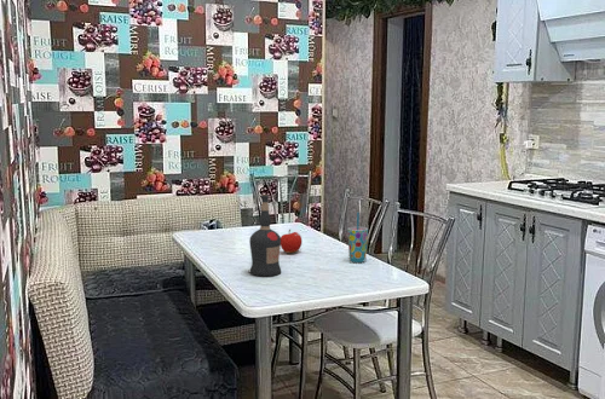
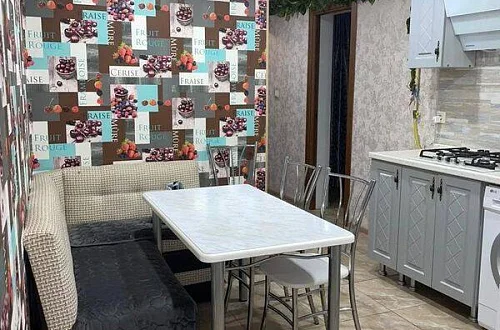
- cup (357, 236)
- fruit (290, 241)
- liquor bottle (265, 233)
